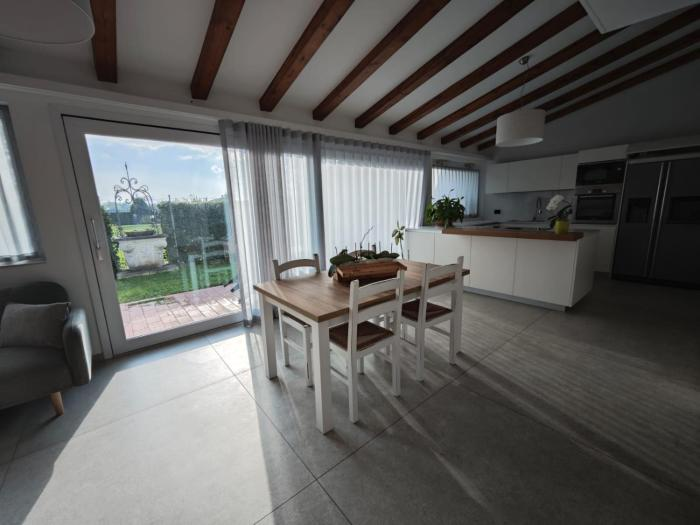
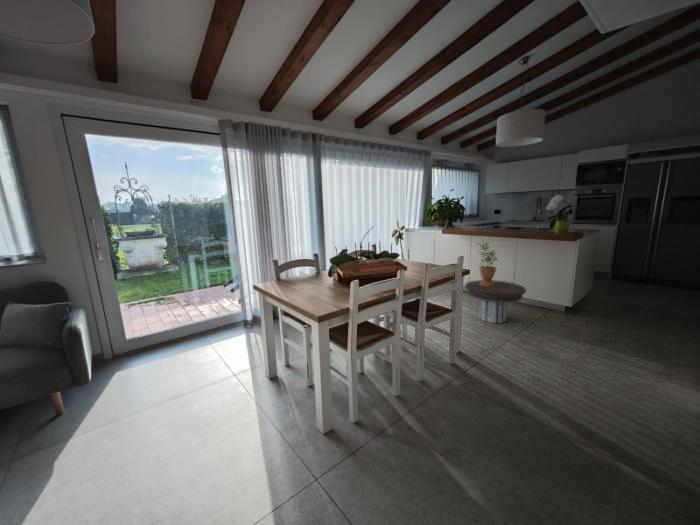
+ side table (493, 302)
+ potted plant (484, 262)
